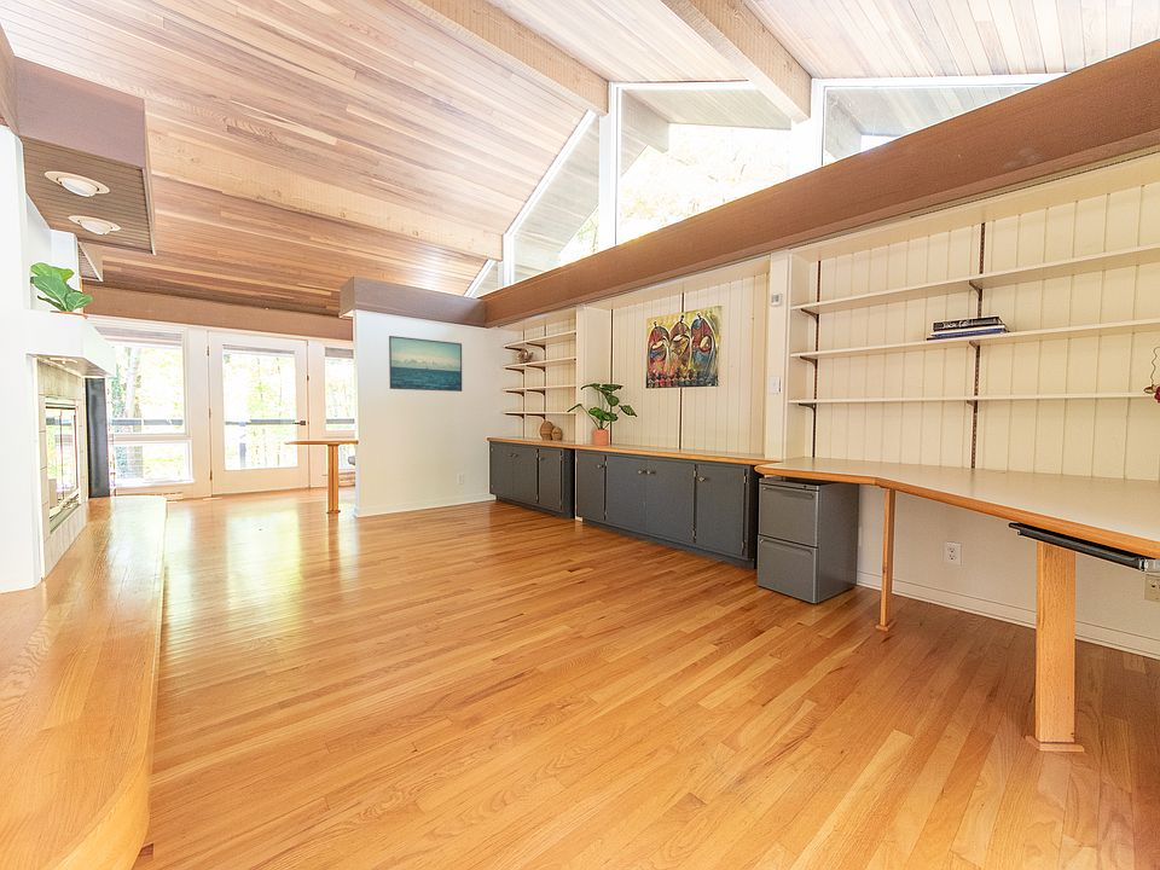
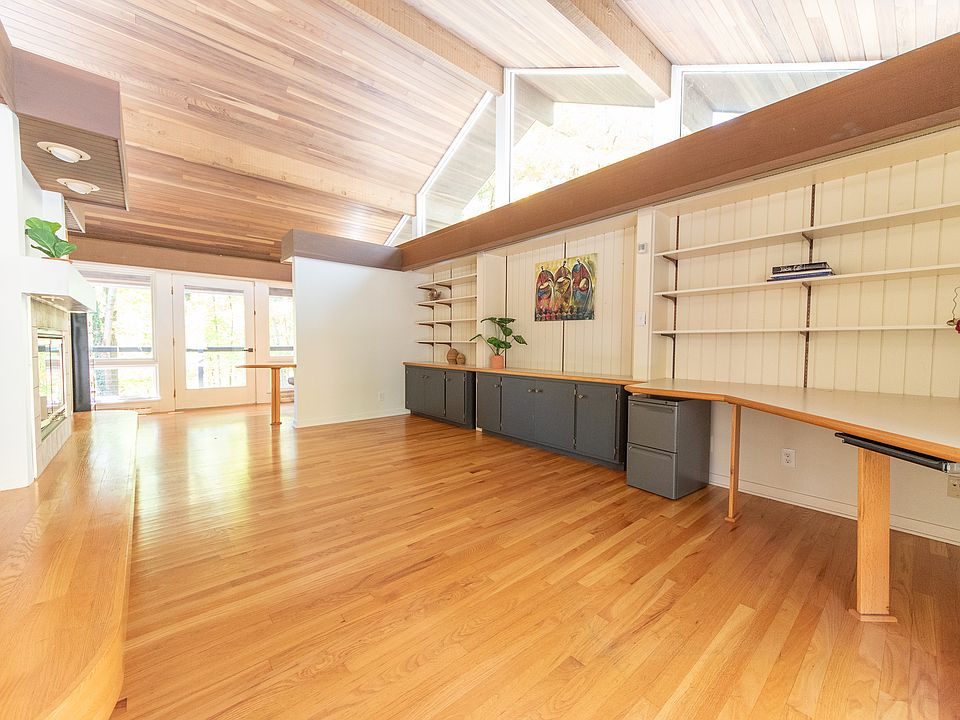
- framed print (427, 365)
